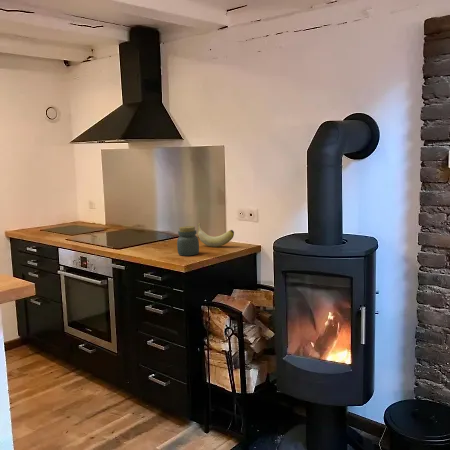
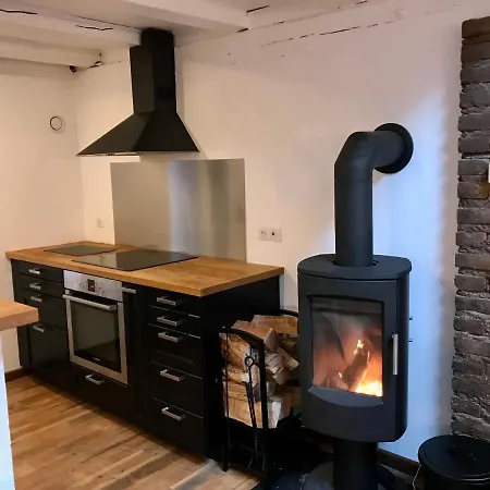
- banana (216, 236)
- jar (187, 240)
